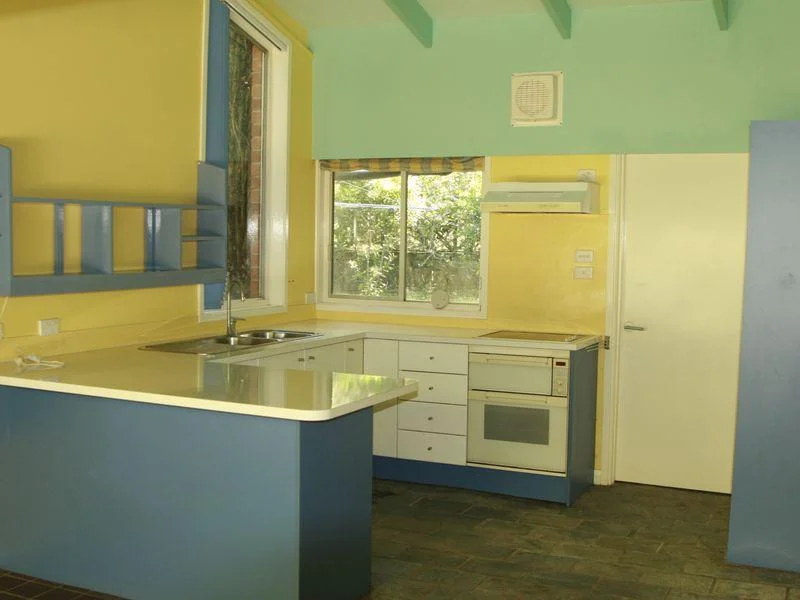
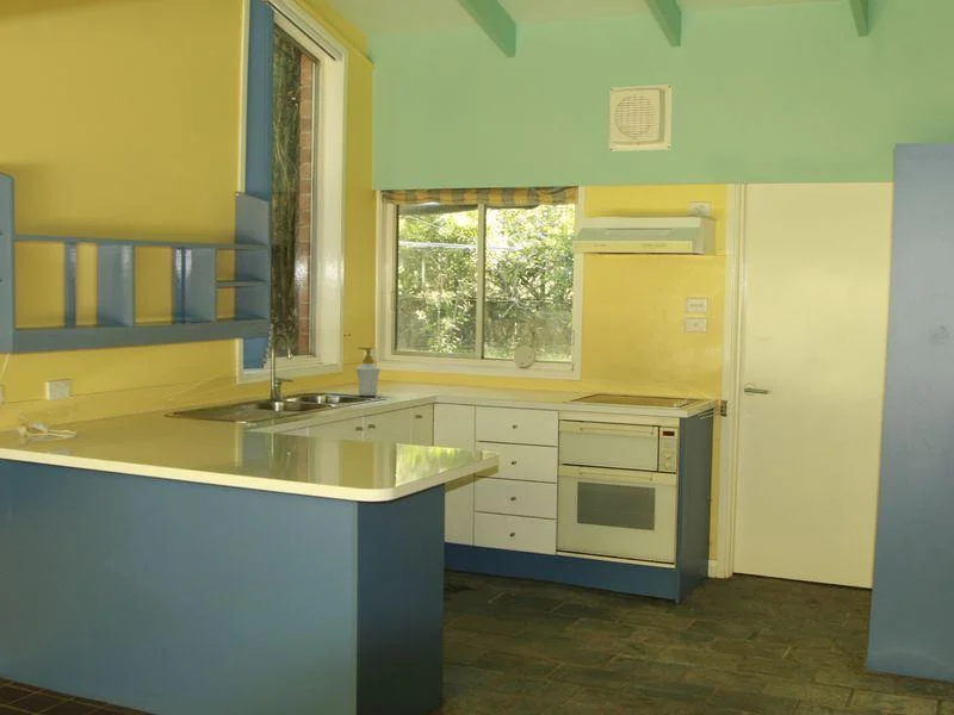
+ soap bottle (367, 371)
